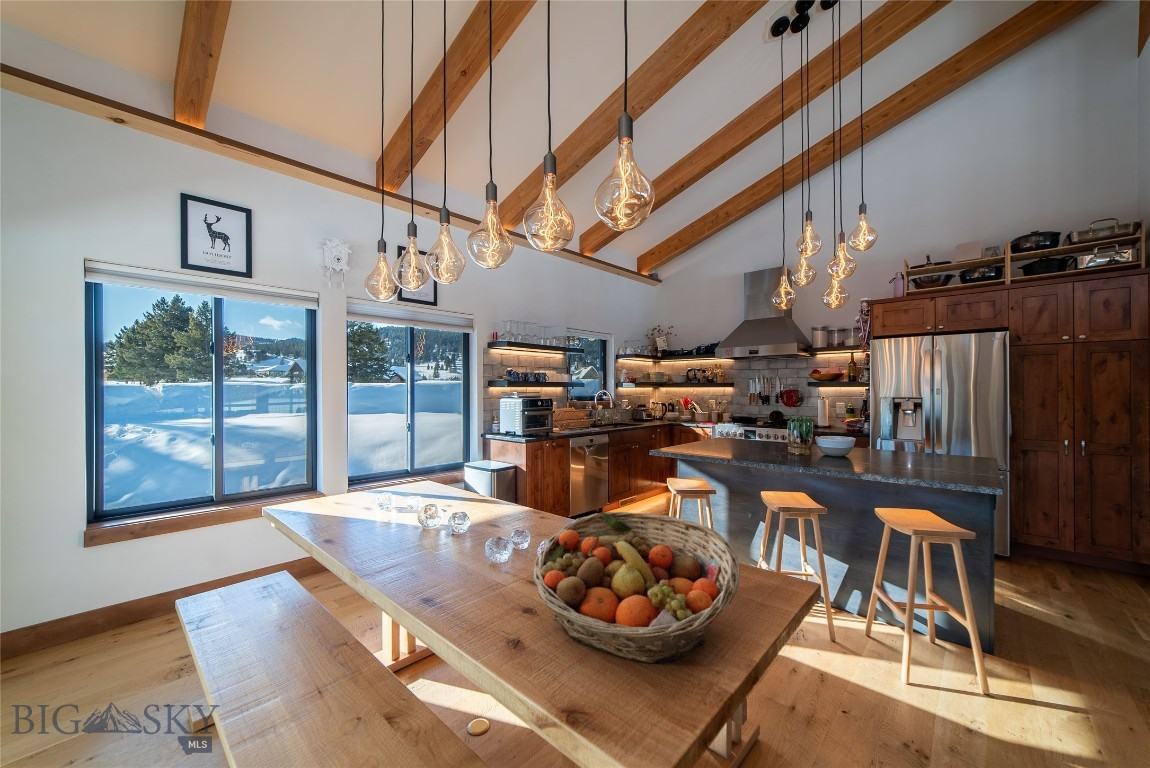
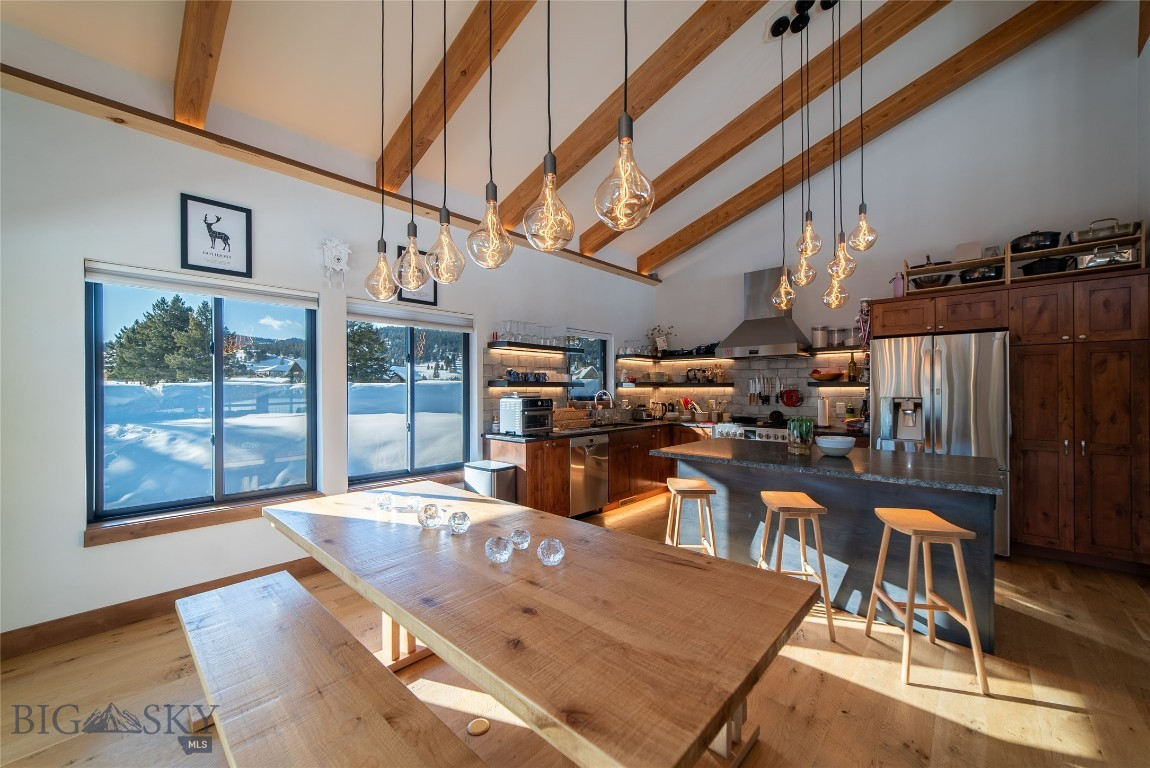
- fruit basket (631, 576)
